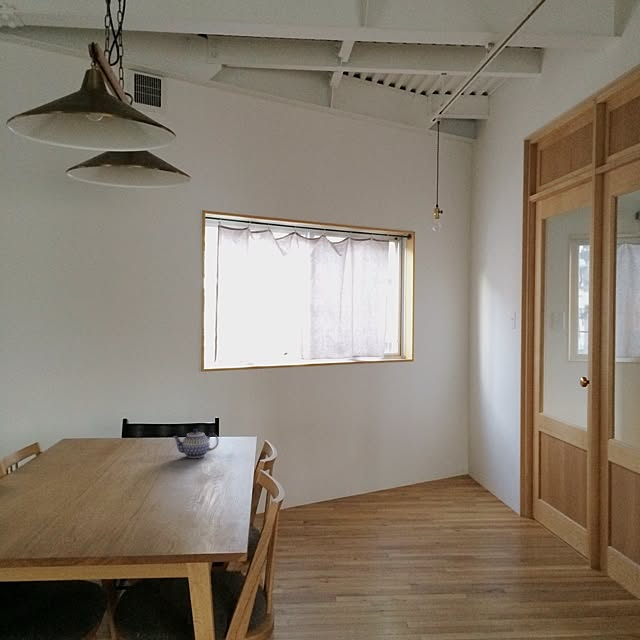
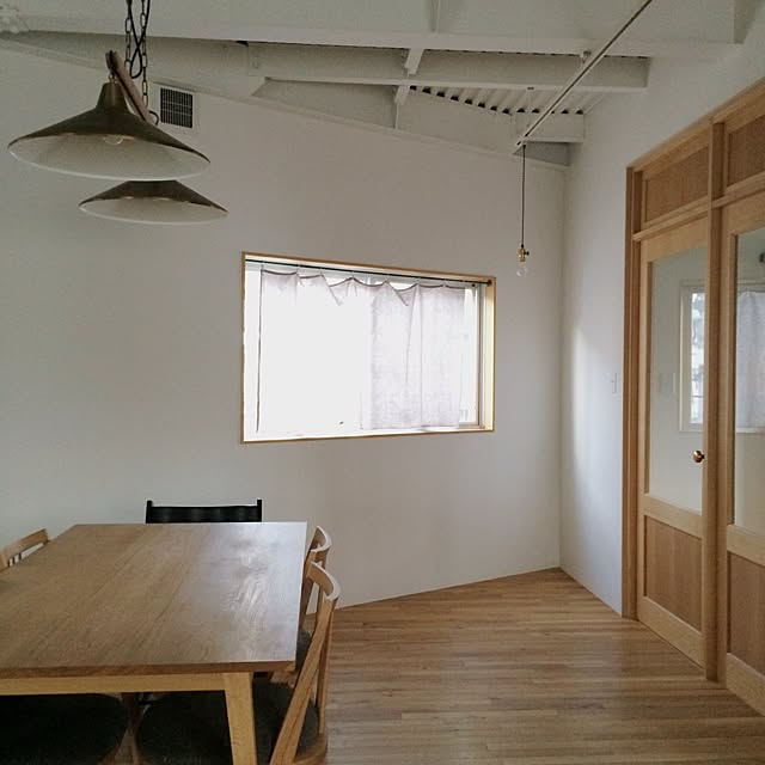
- teapot (195, 442)
